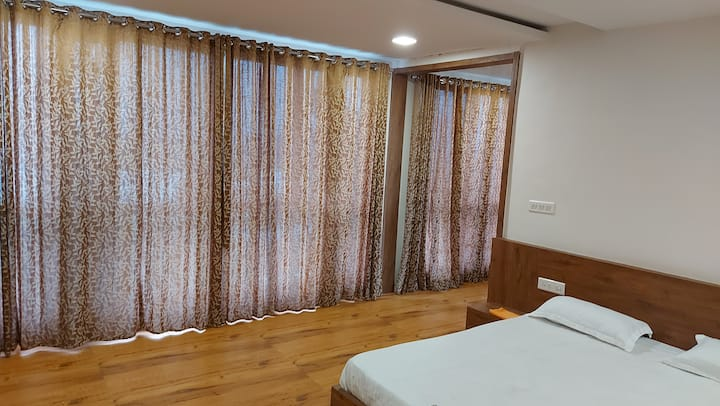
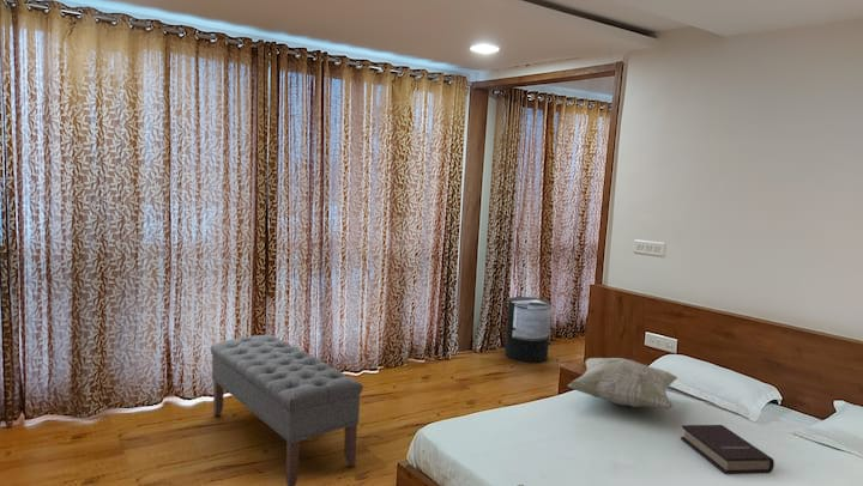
+ trash can (527, 328)
+ decorative pillow (624, 381)
+ bench (279, 397)
+ book (725, 448)
